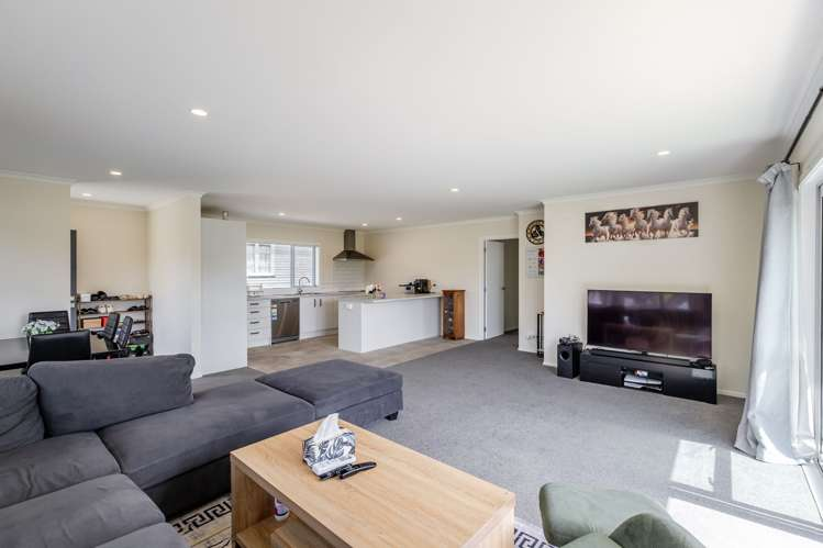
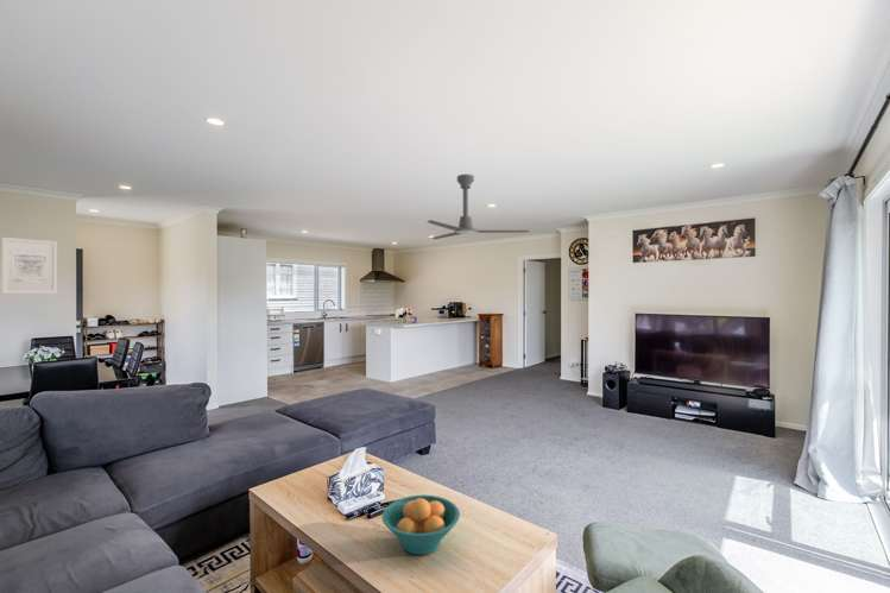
+ wall art (30, 266)
+ ceiling fan (467, 203)
+ fruit bowl (421, 521)
